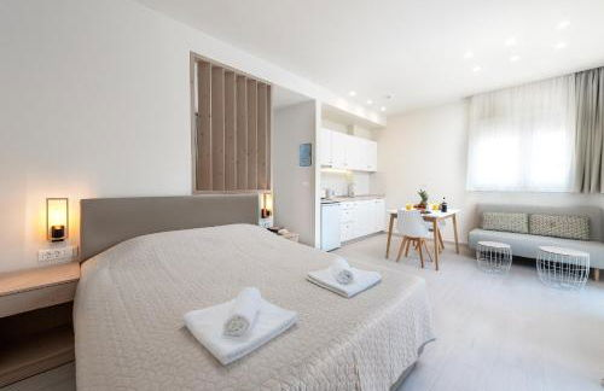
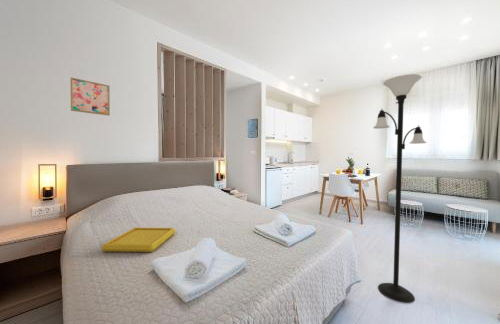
+ serving tray (142, 238)
+ wall art (91, 97)
+ floor lamp (398, 187)
